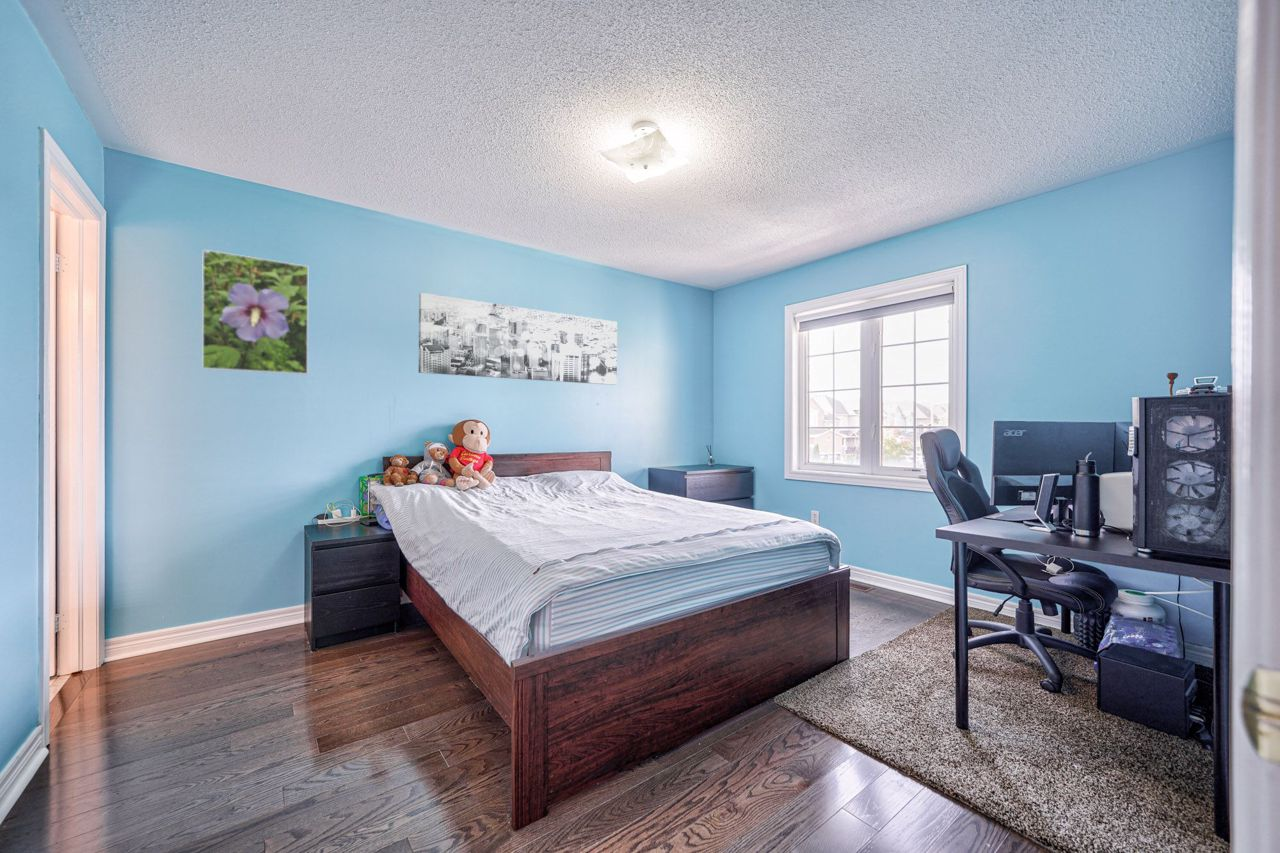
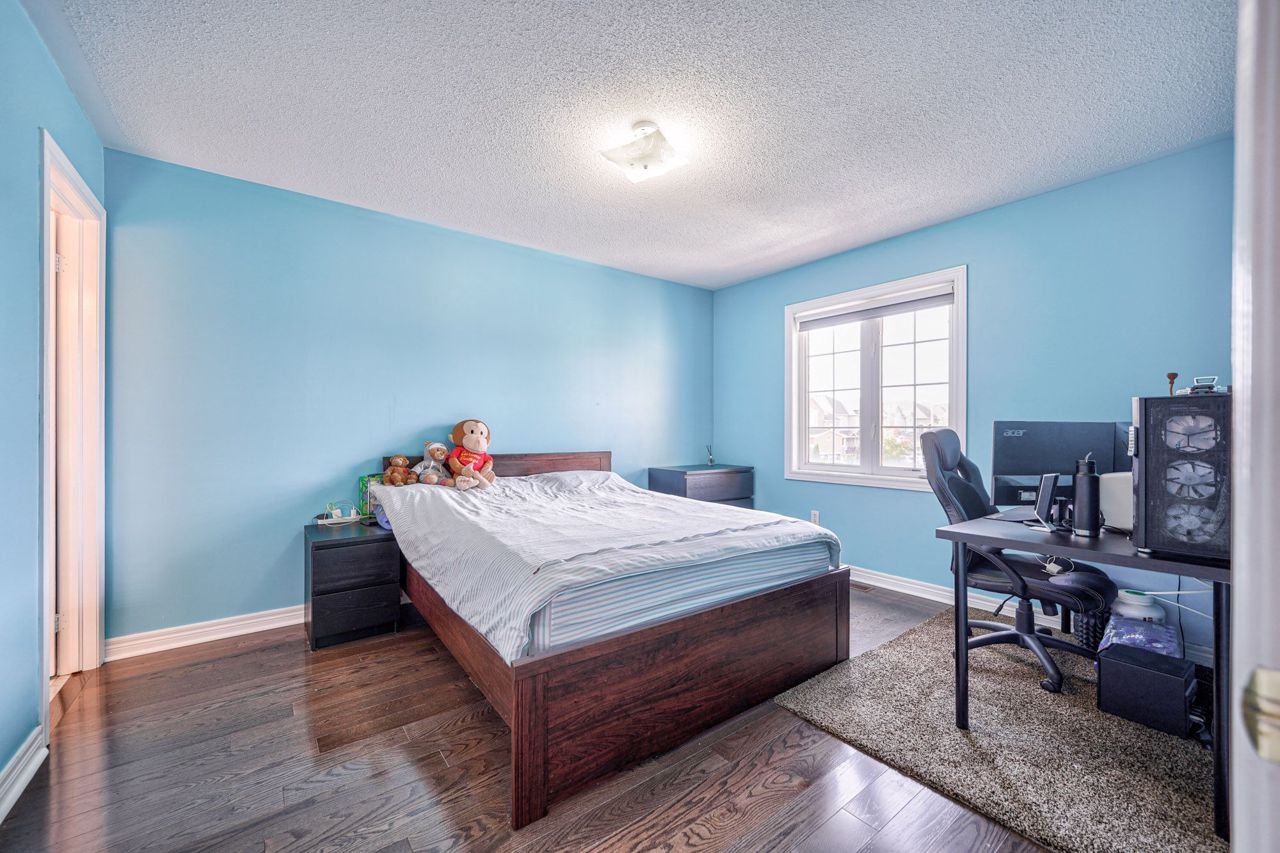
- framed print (257, 315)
- wall art (529, 344)
